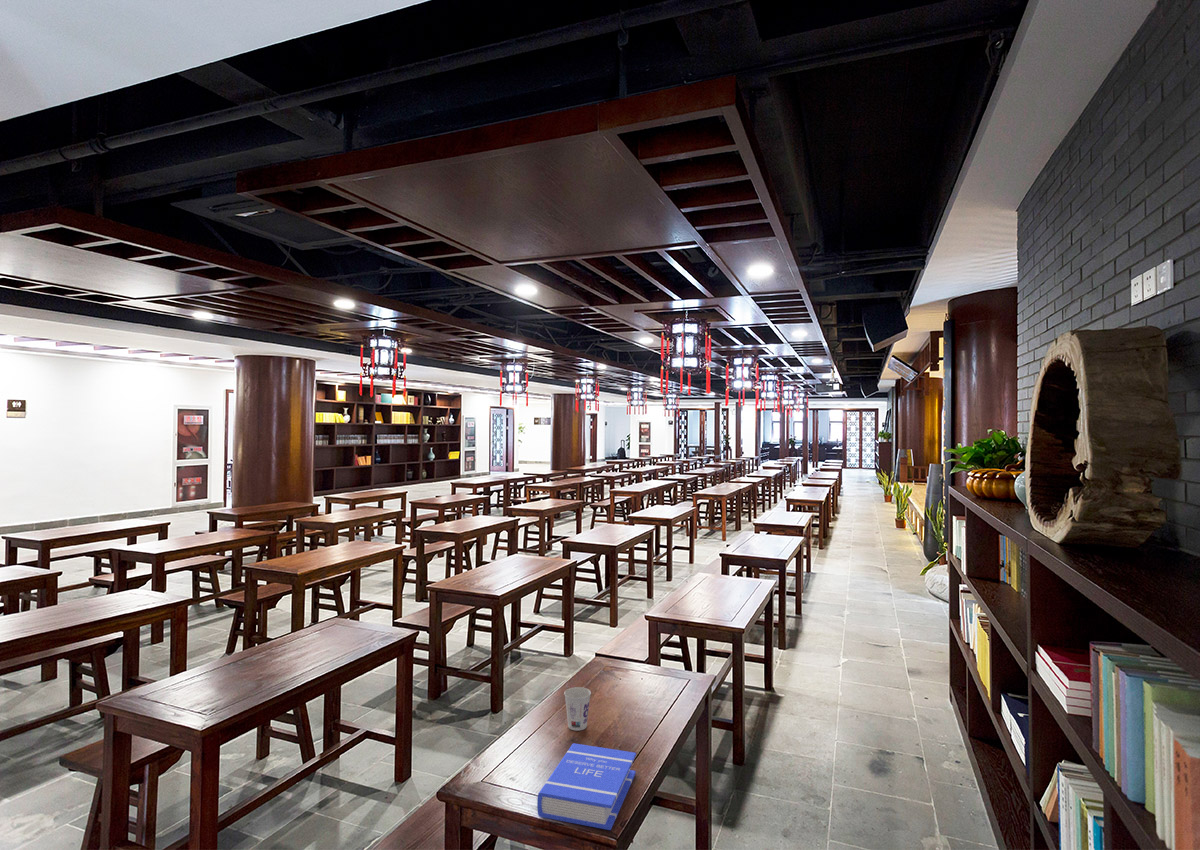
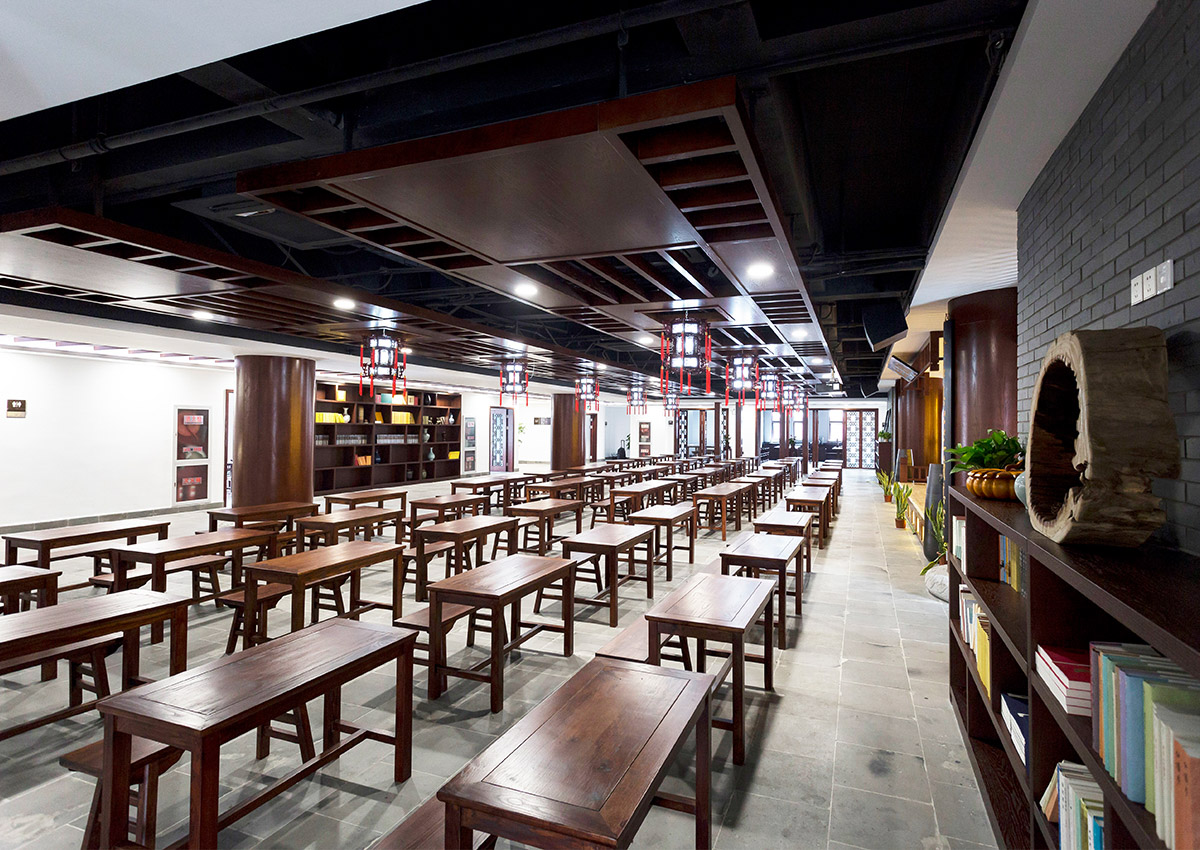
- book (589, 782)
- cup (577, 709)
